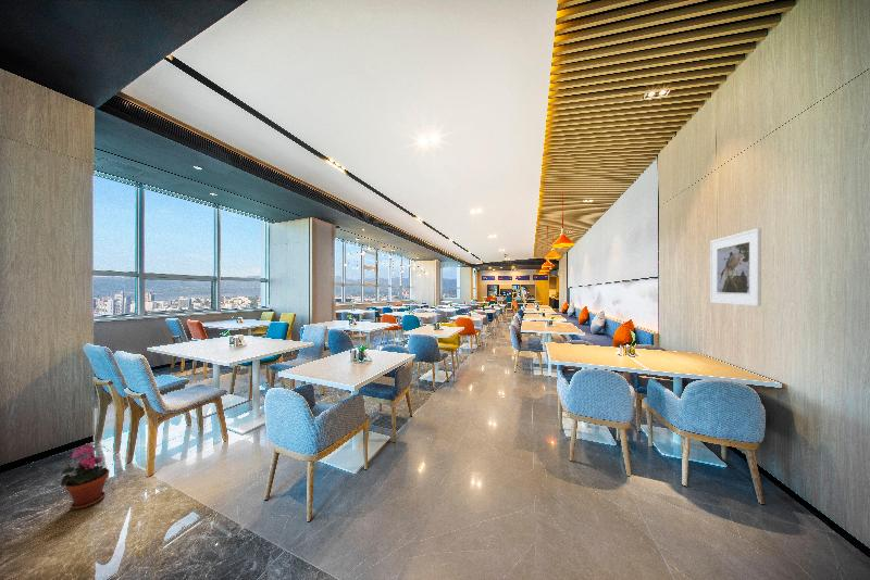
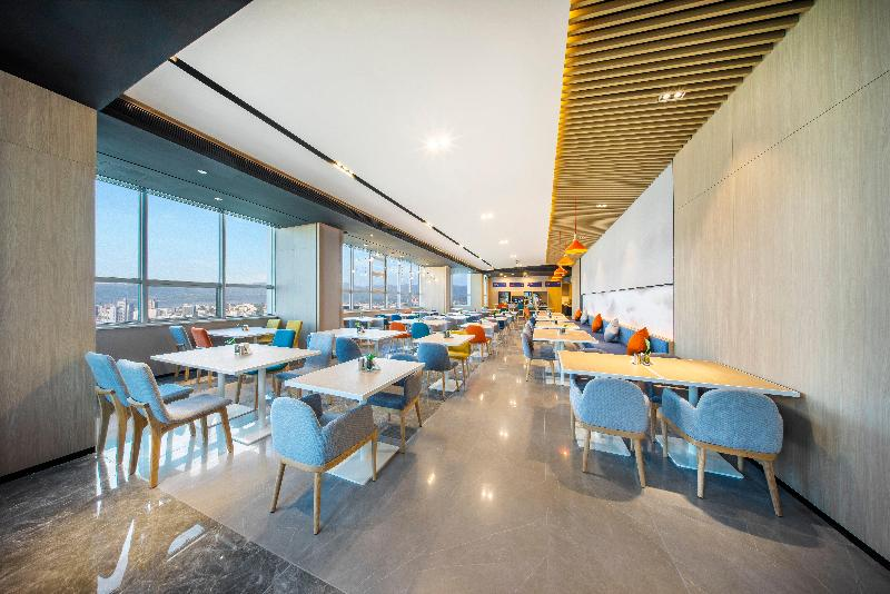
- potted plant (86, 474)
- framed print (732, 269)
